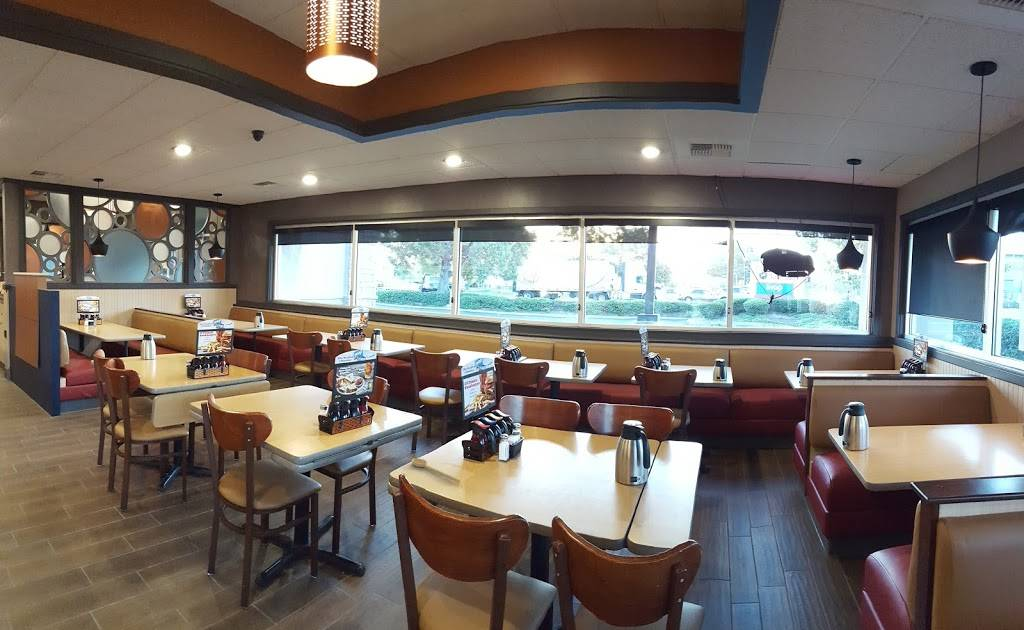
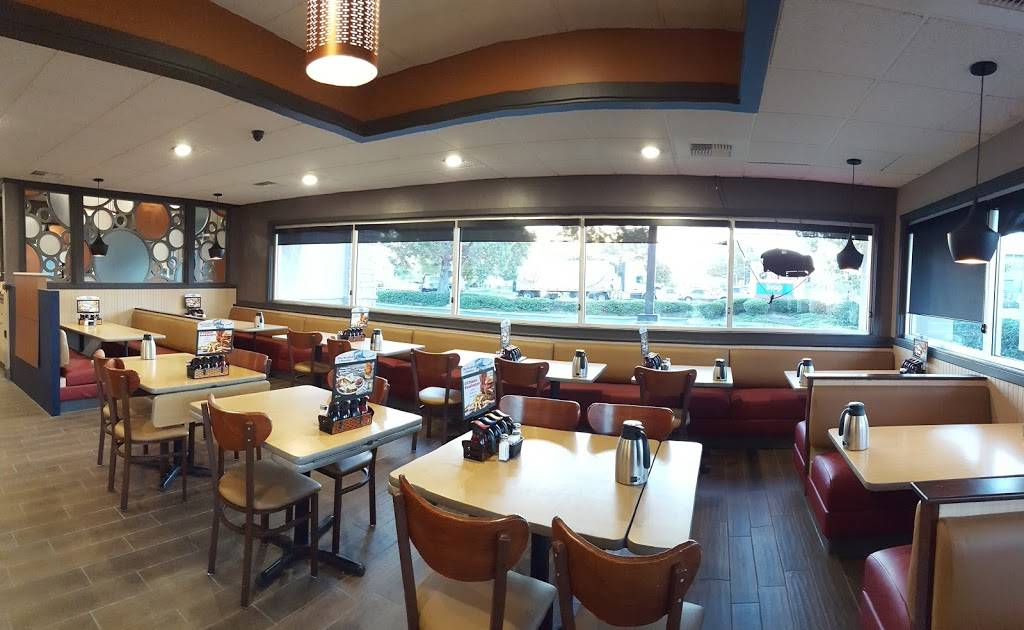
- spoon (435, 470)
